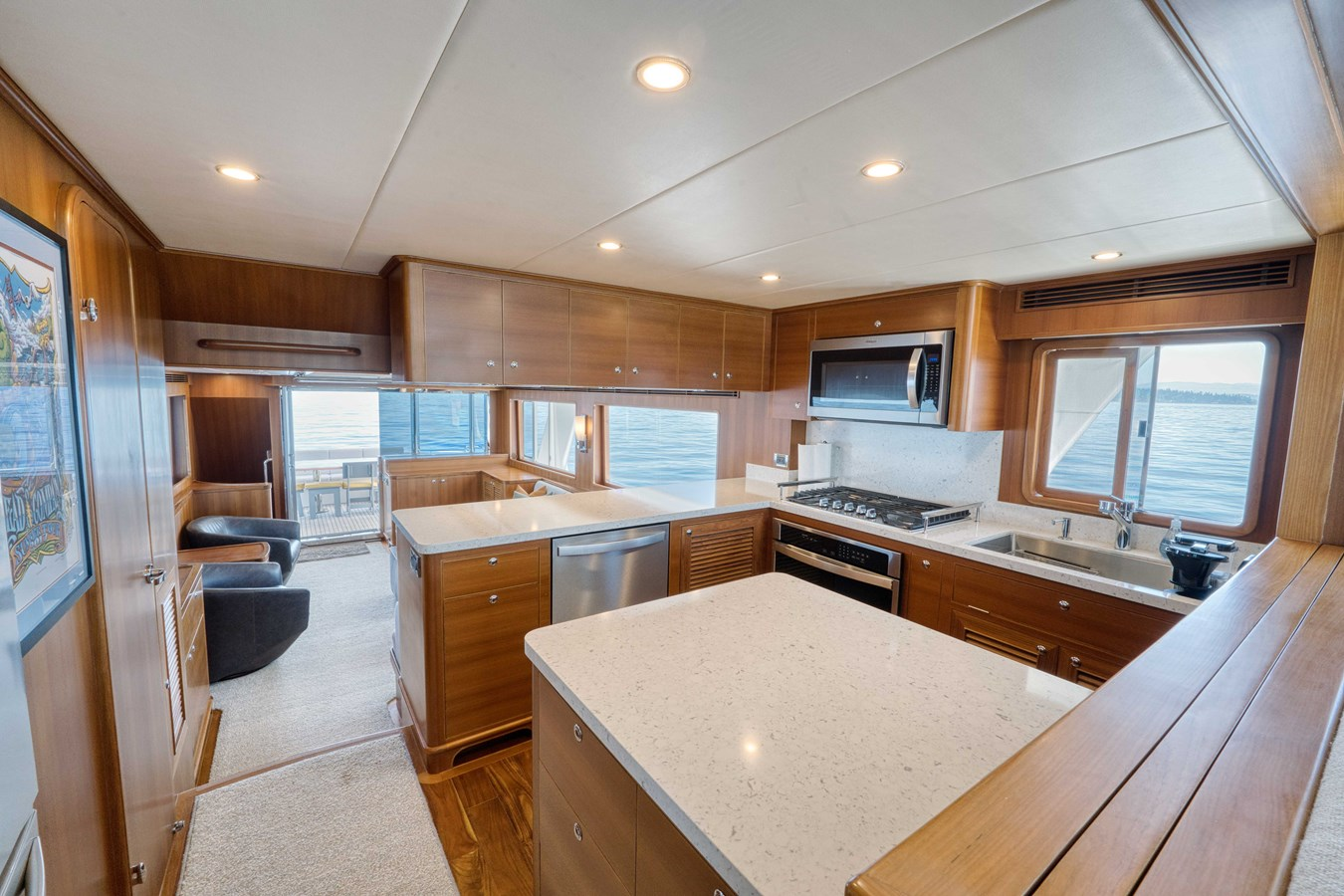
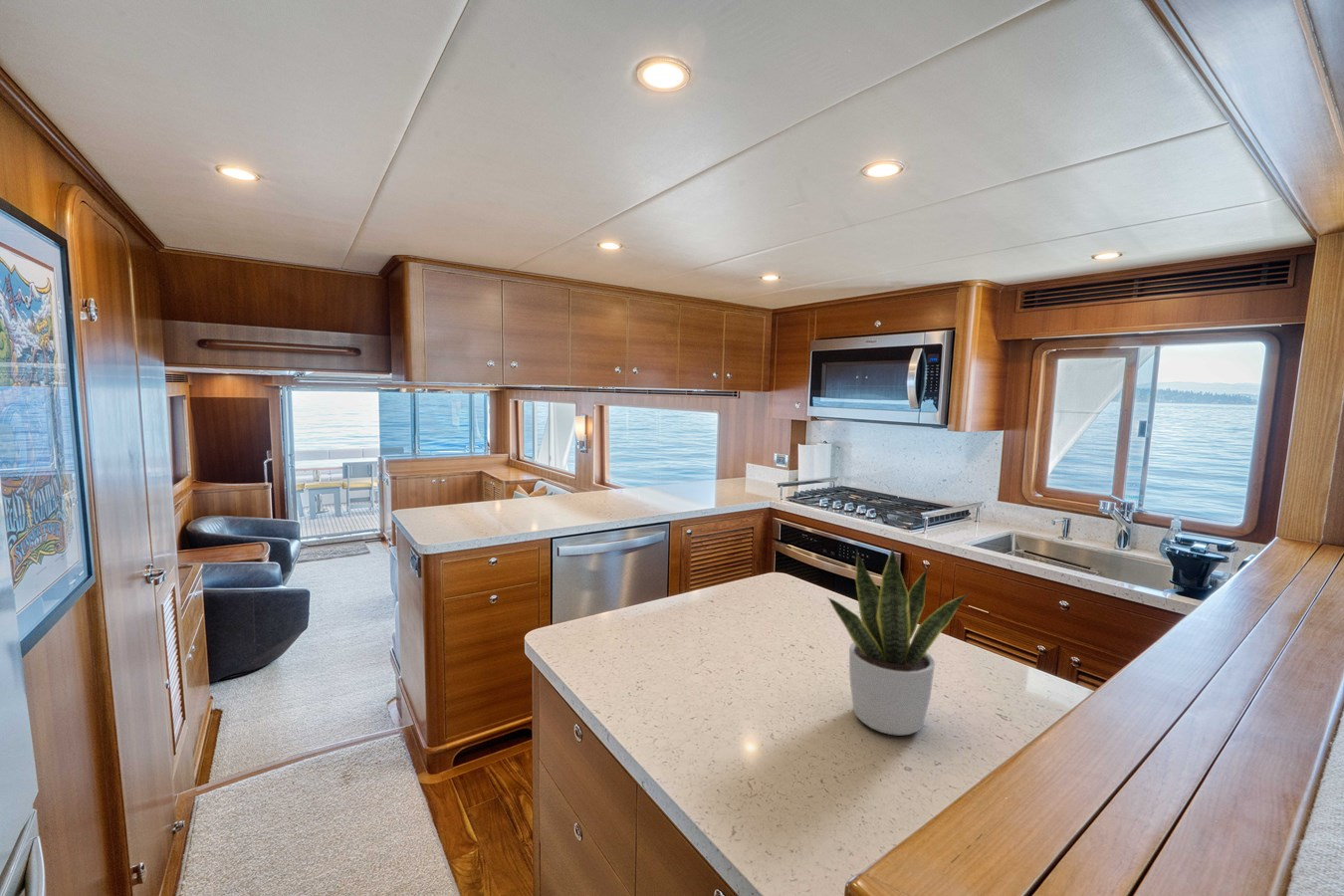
+ potted plant (895, 631)
